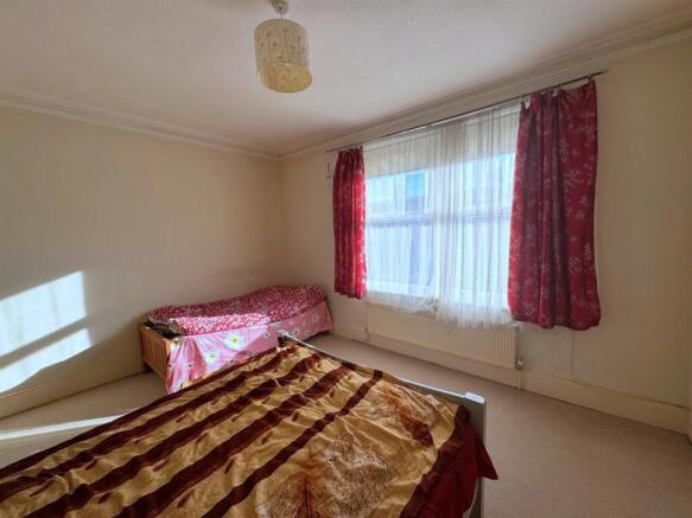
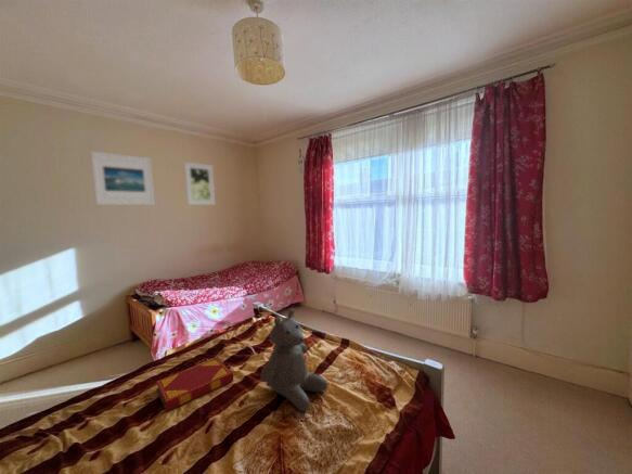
+ hardback book (195, 381)
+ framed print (125, 179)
+ teddy bear (294, 354)
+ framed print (199, 184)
